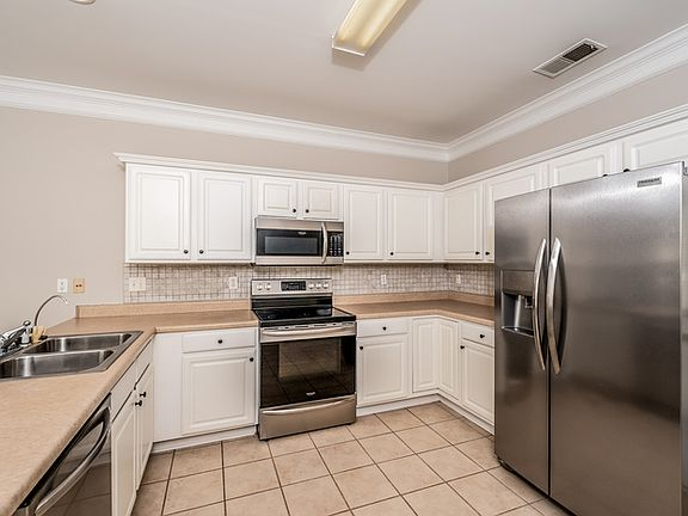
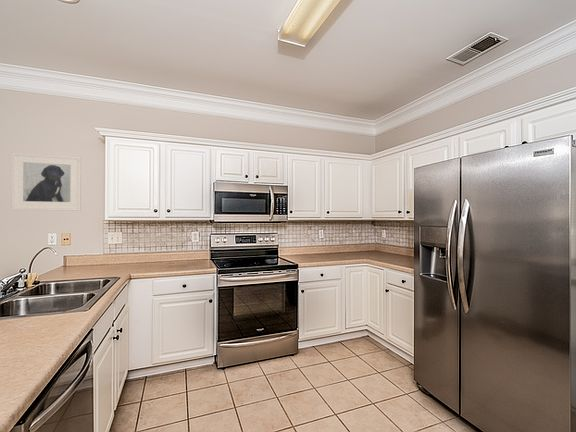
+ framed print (47, 182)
